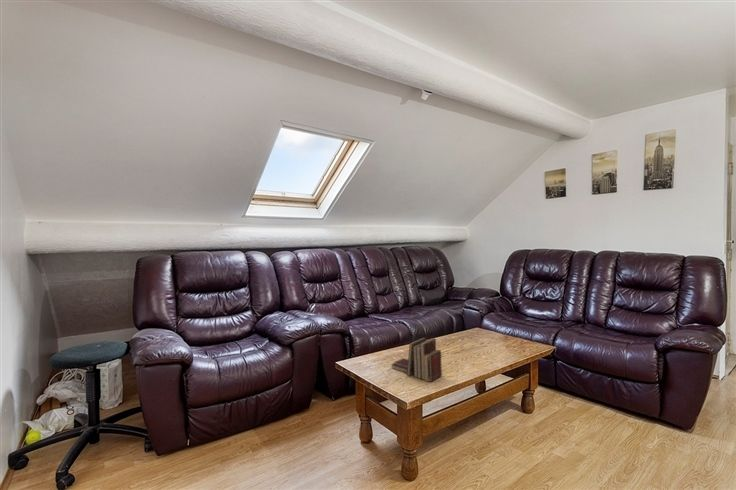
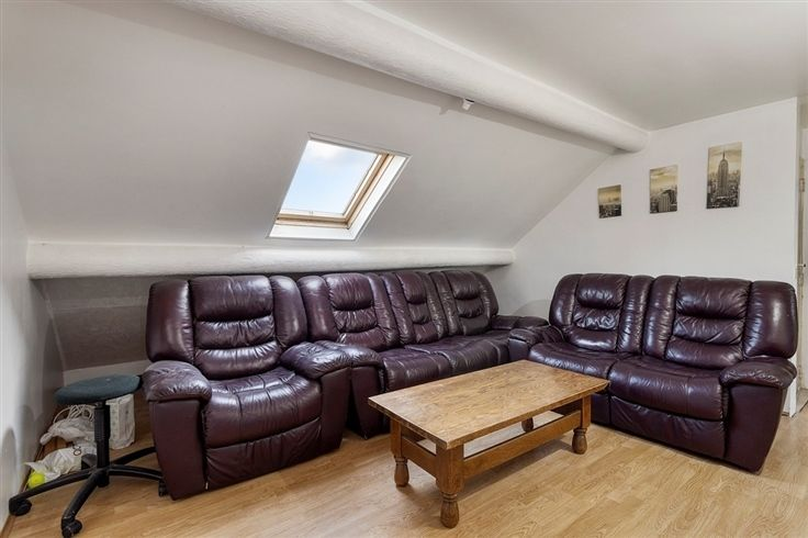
- book (414, 355)
